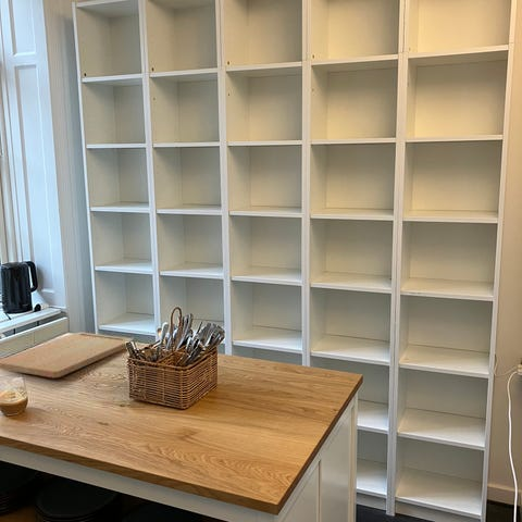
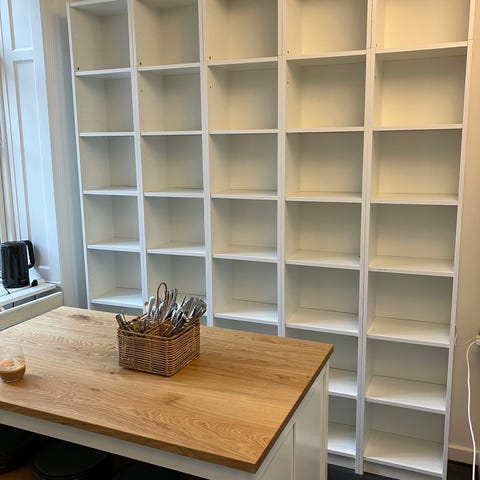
- cutting board (69, 351)
